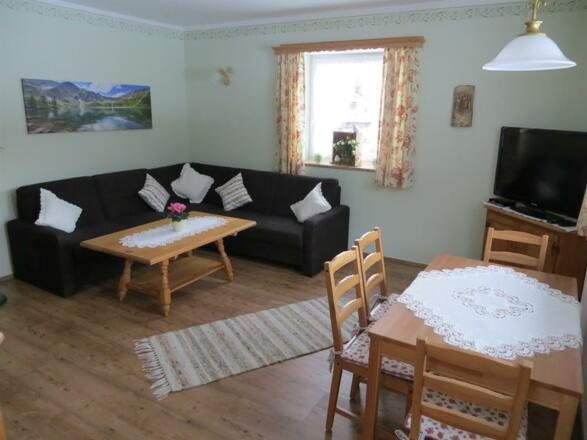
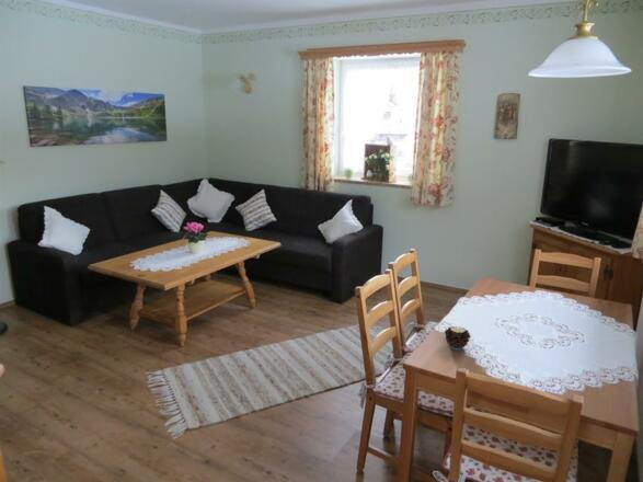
+ candle (457, 336)
